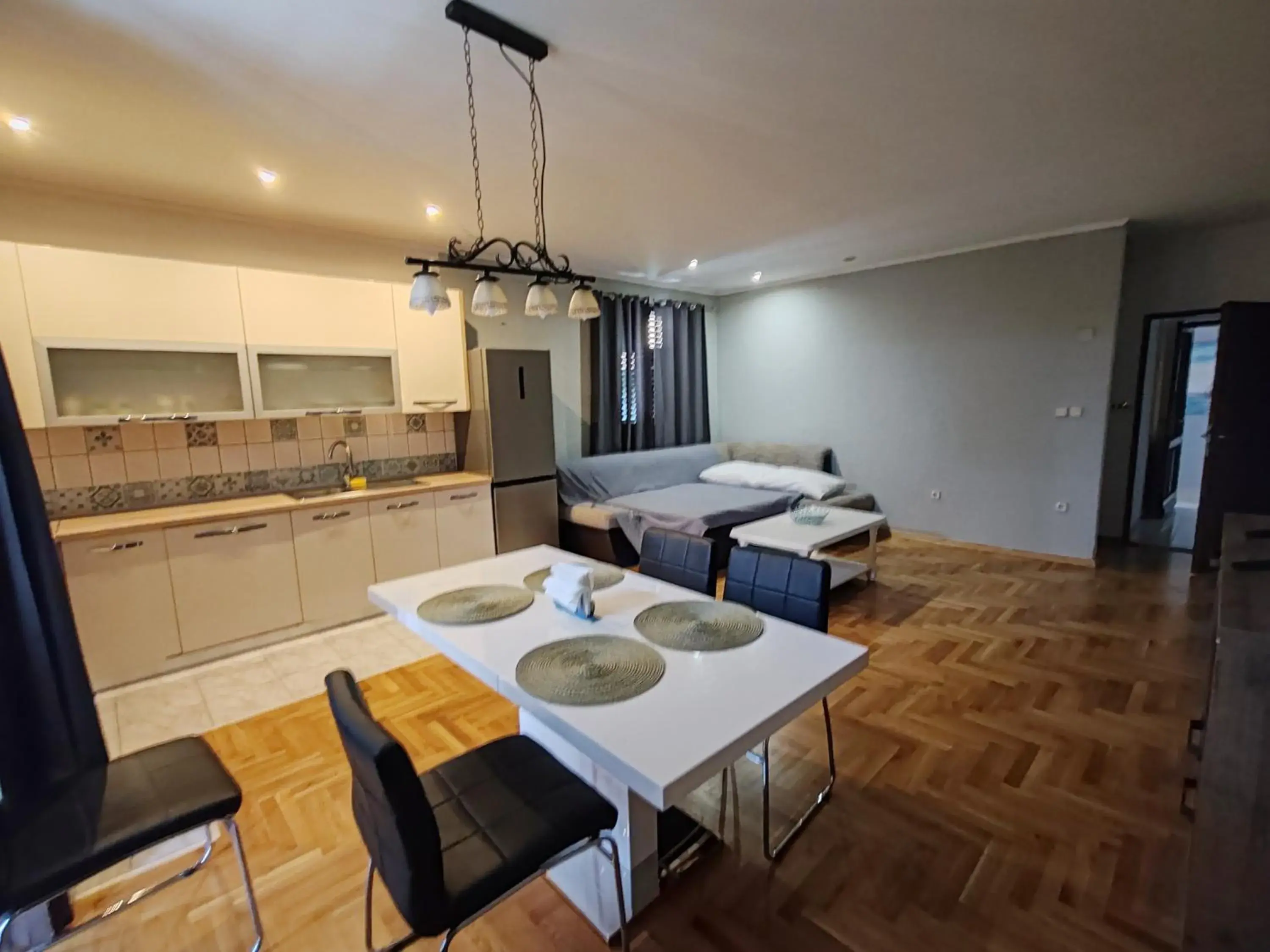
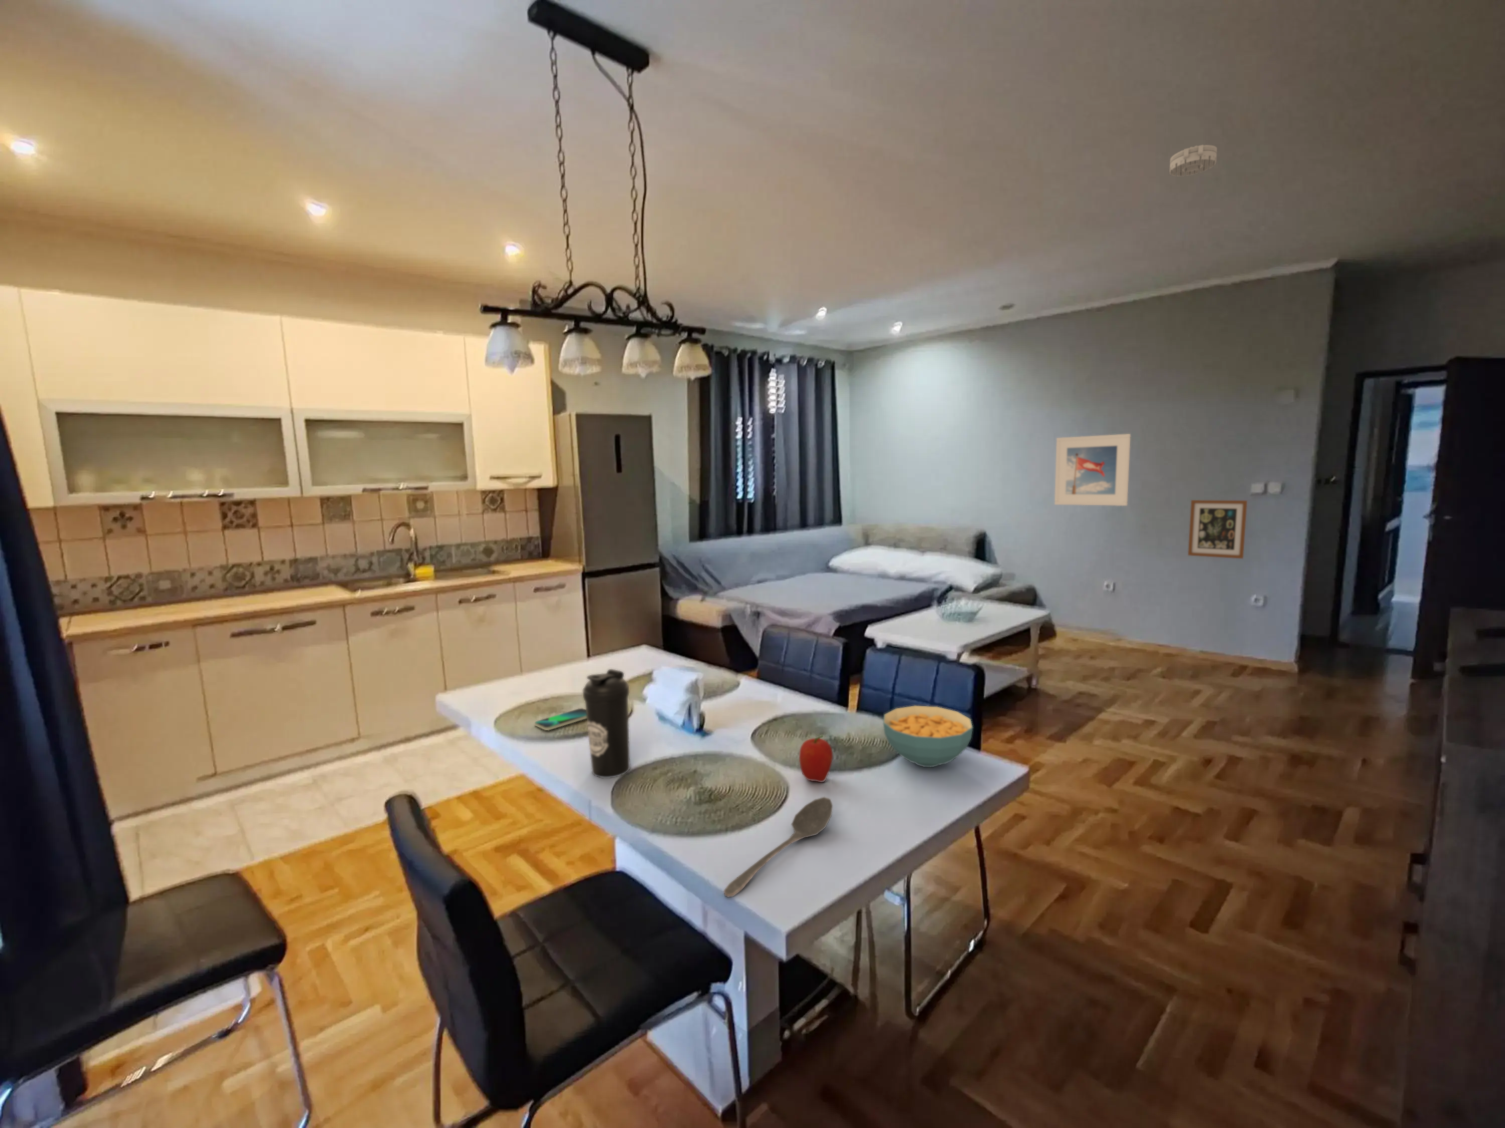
+ water bottle (608, 723)
+ wall art (1217, 528)
+ smoke detector (1192, 160)
+ smartphone (564, 718)
+ stirrer (782, 844)
+ fruit (815, 757)
+ cereal bowl (927, 741)
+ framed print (1090, 470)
